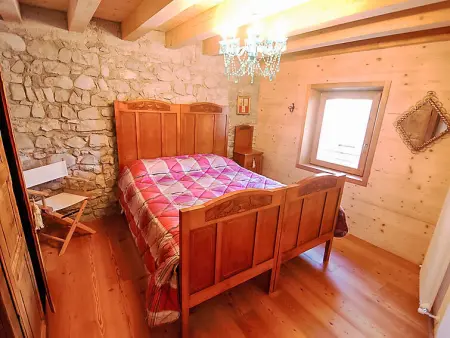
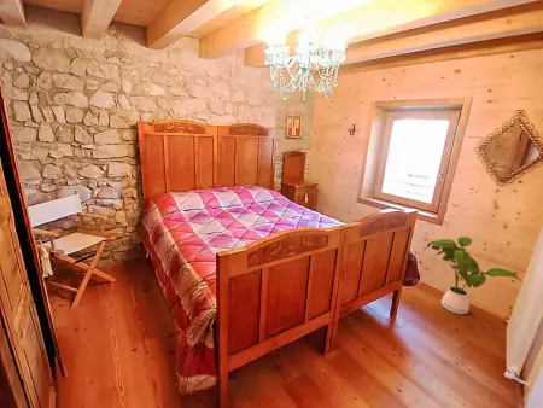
+ house plant (462, 276)
